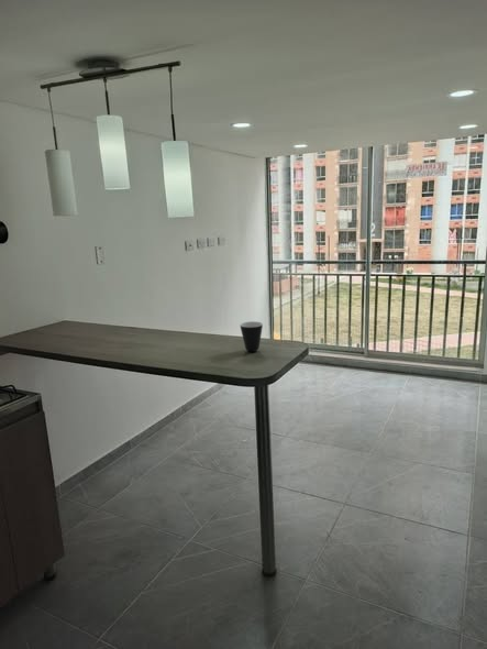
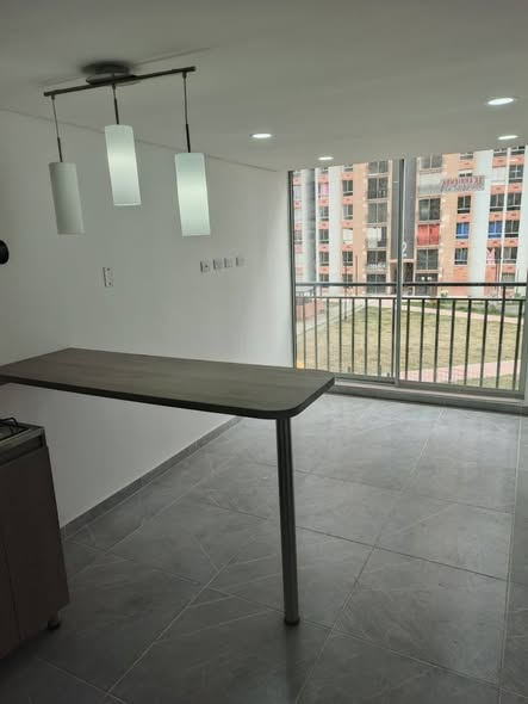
- mug (253, 337)
